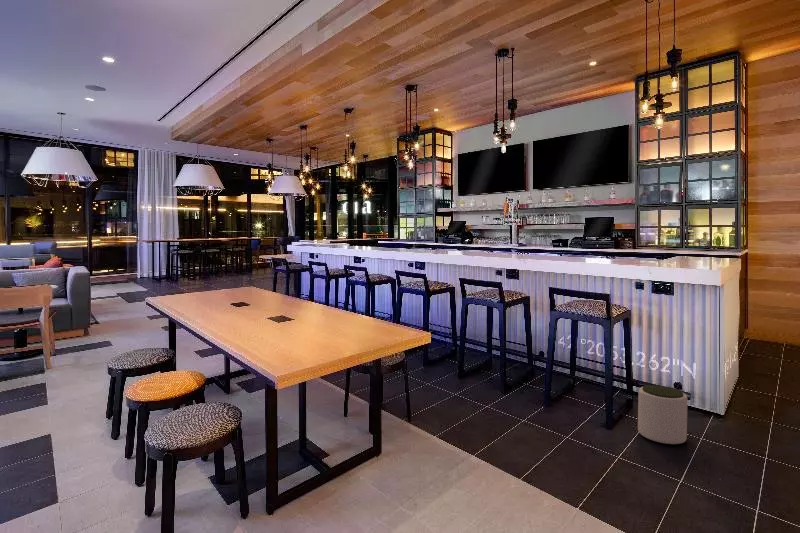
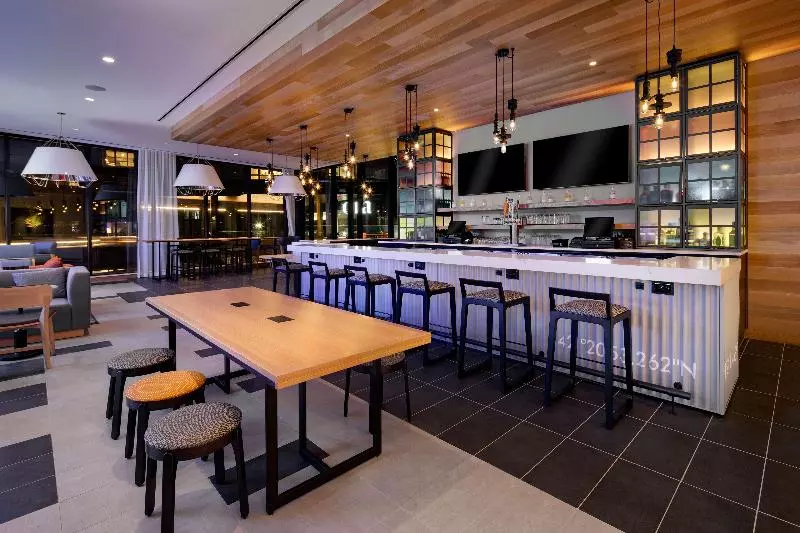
- plant pot (662, 413)
